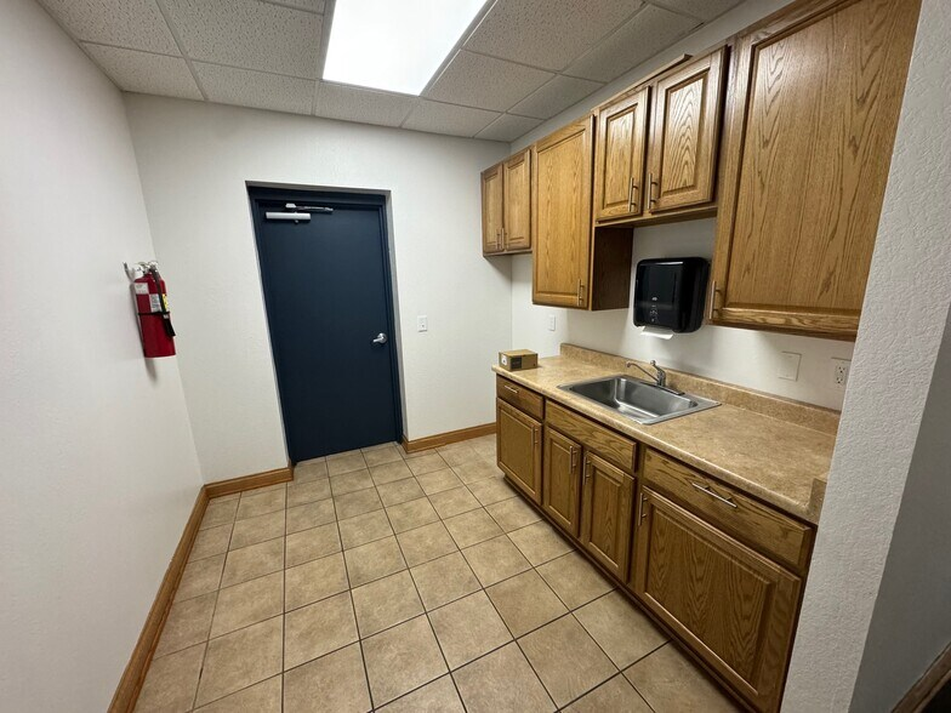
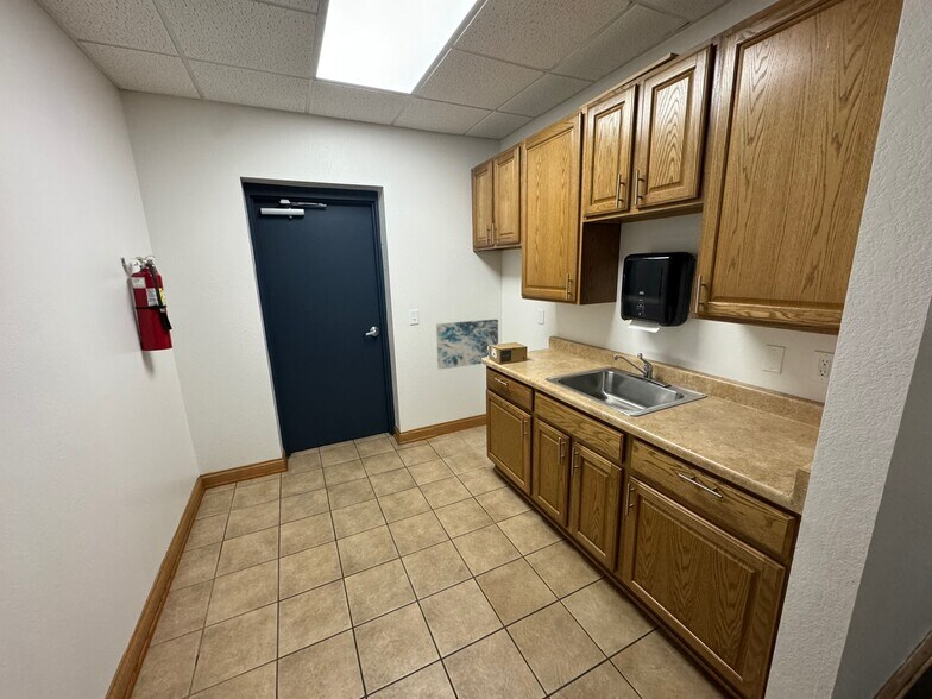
+ wall art (468, 342)
